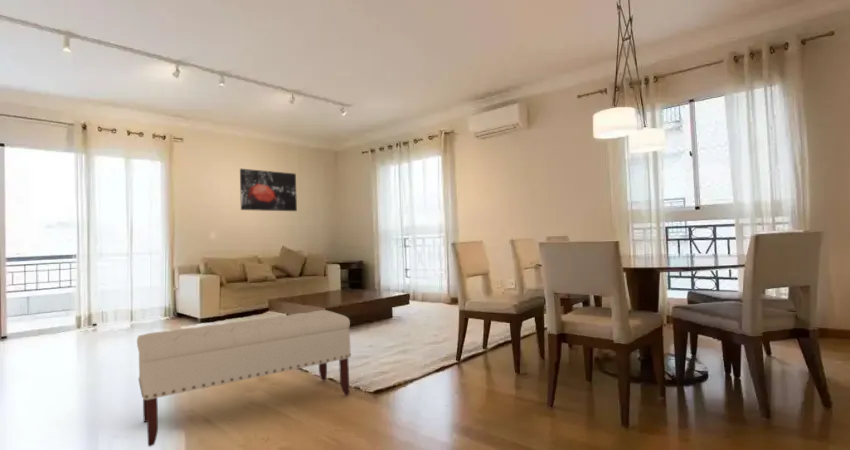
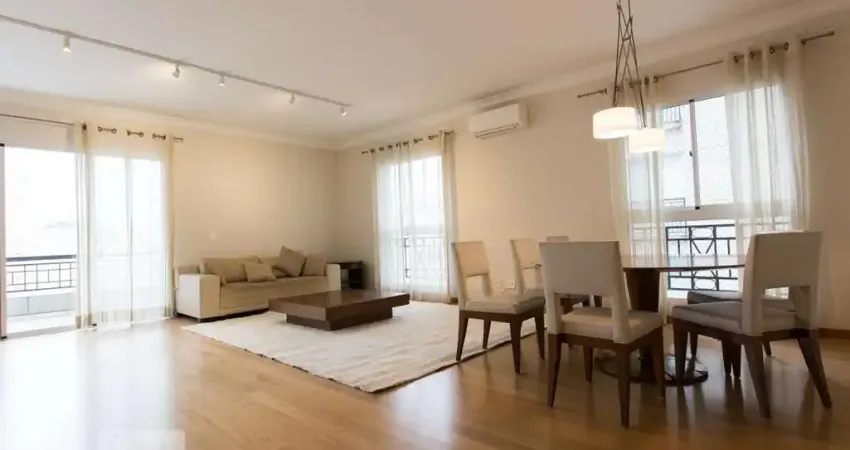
- wall art (269, 190)
- bench (251, 365)
